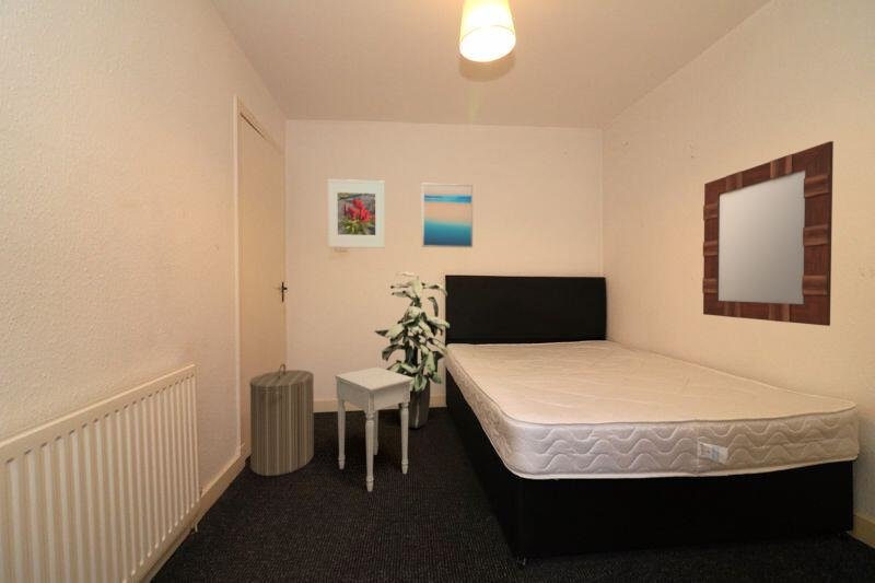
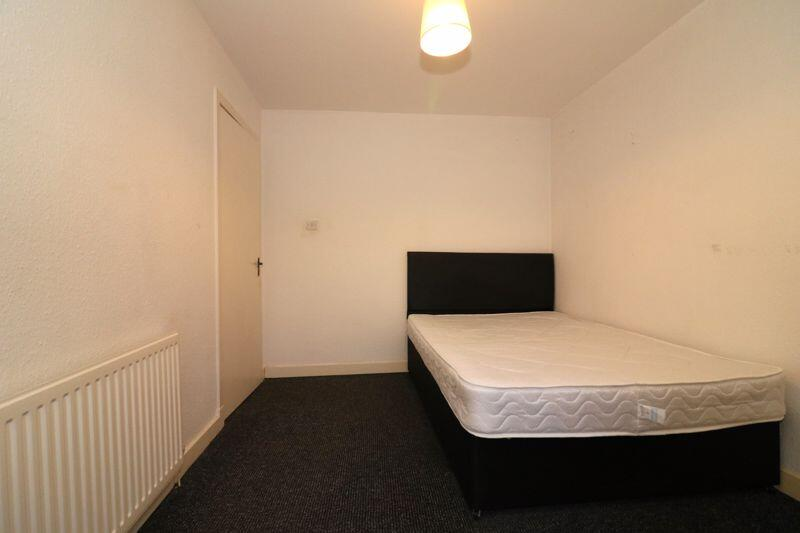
- home mirror (756, 243)
- indoor plant (411, 347)
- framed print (357, 213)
- wall art (447, 215)
- nightstand (374, 422)
- laundry hamper (282, 411)
